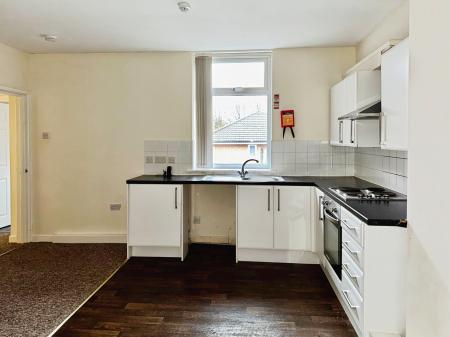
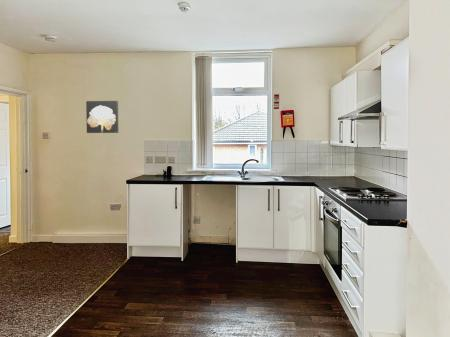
+ wall art (102, 117)
